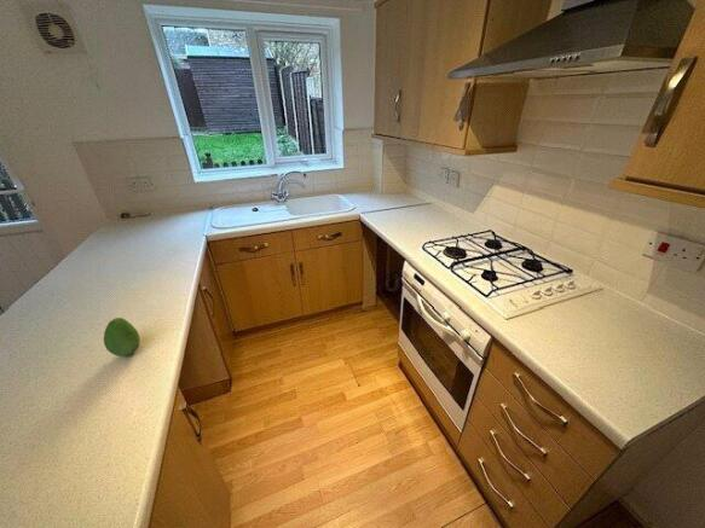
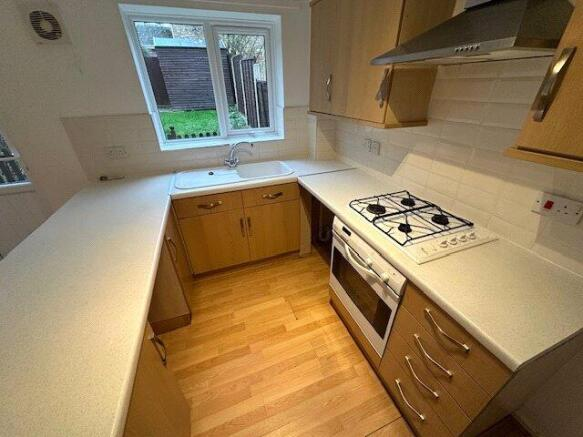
- fruit (120, 337)
